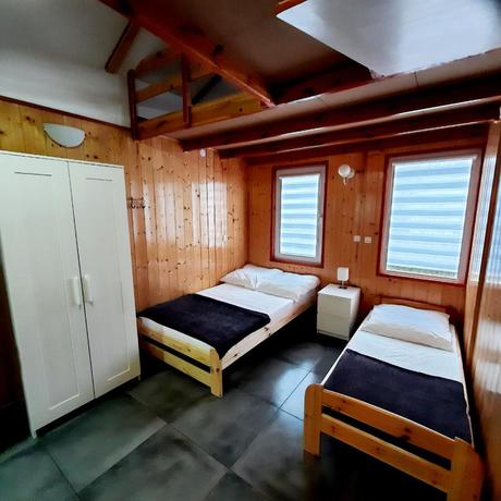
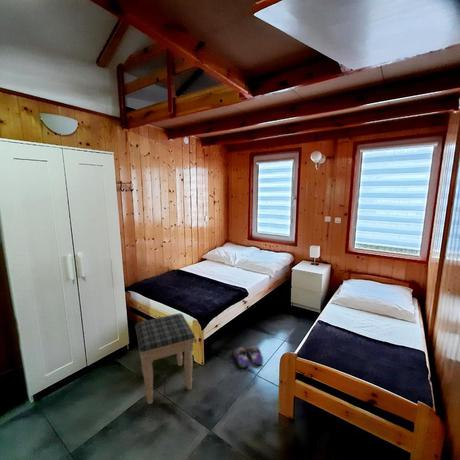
+ footstool (165, 354)
+ slippers (249, 353)
